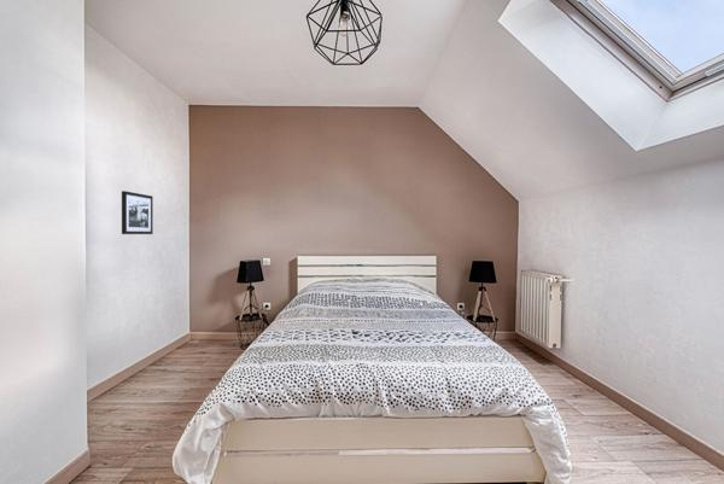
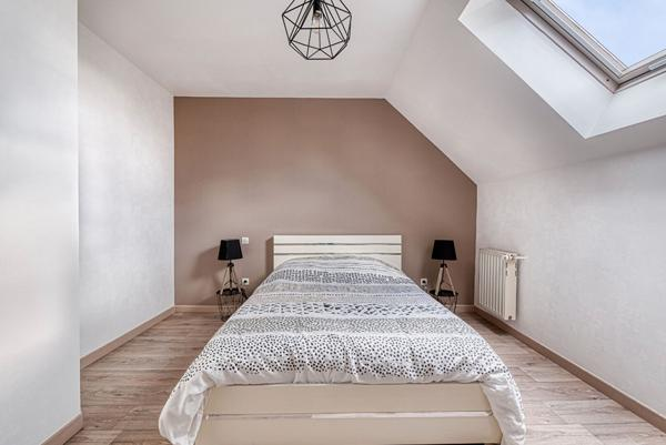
- picture frame (138, 214)
